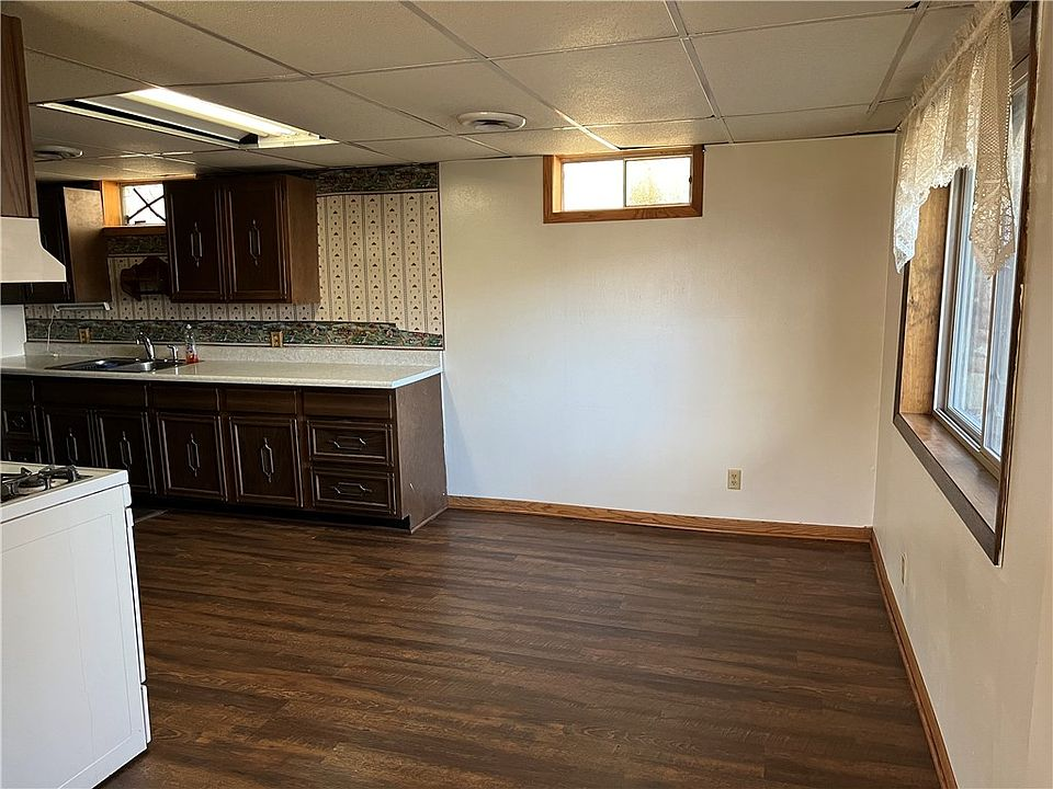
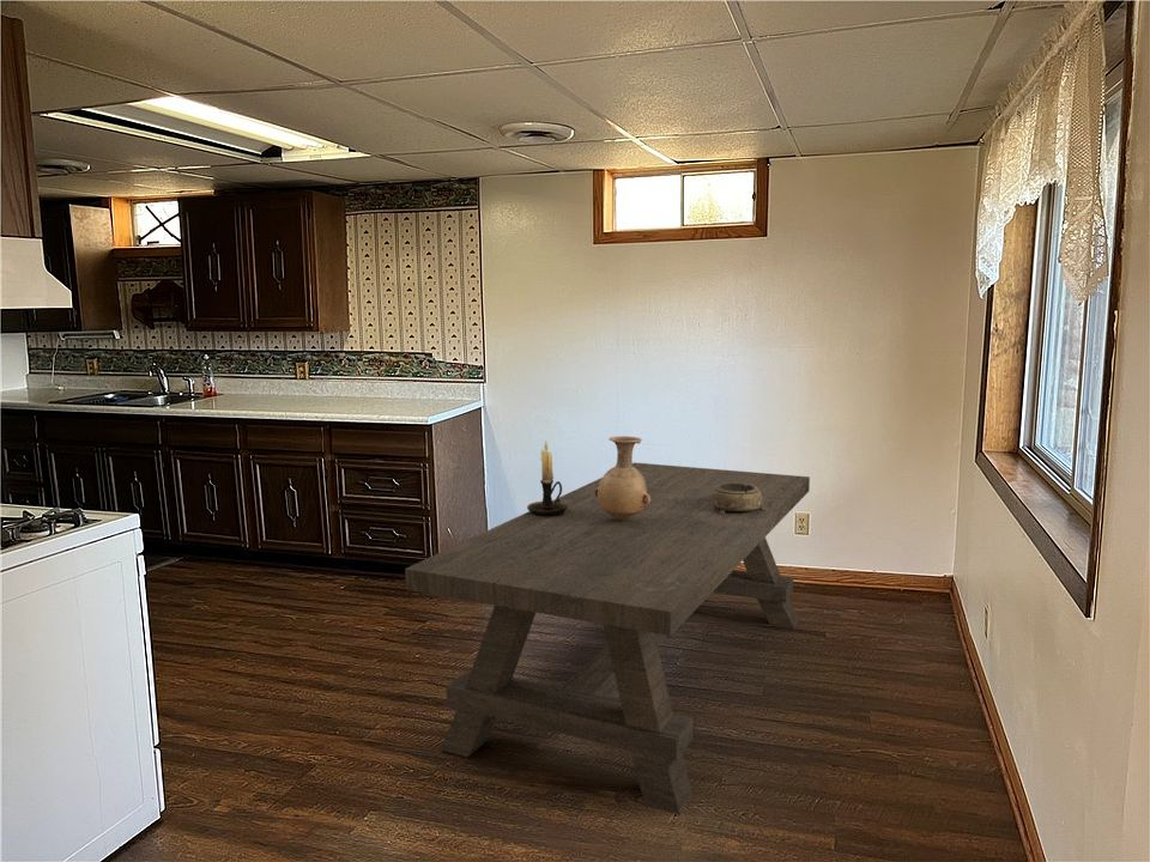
+ decorative bowl (734, 497)
+ candle holder (549, 473)
+ vase (622, 479)
+ dining table (646, 595)
